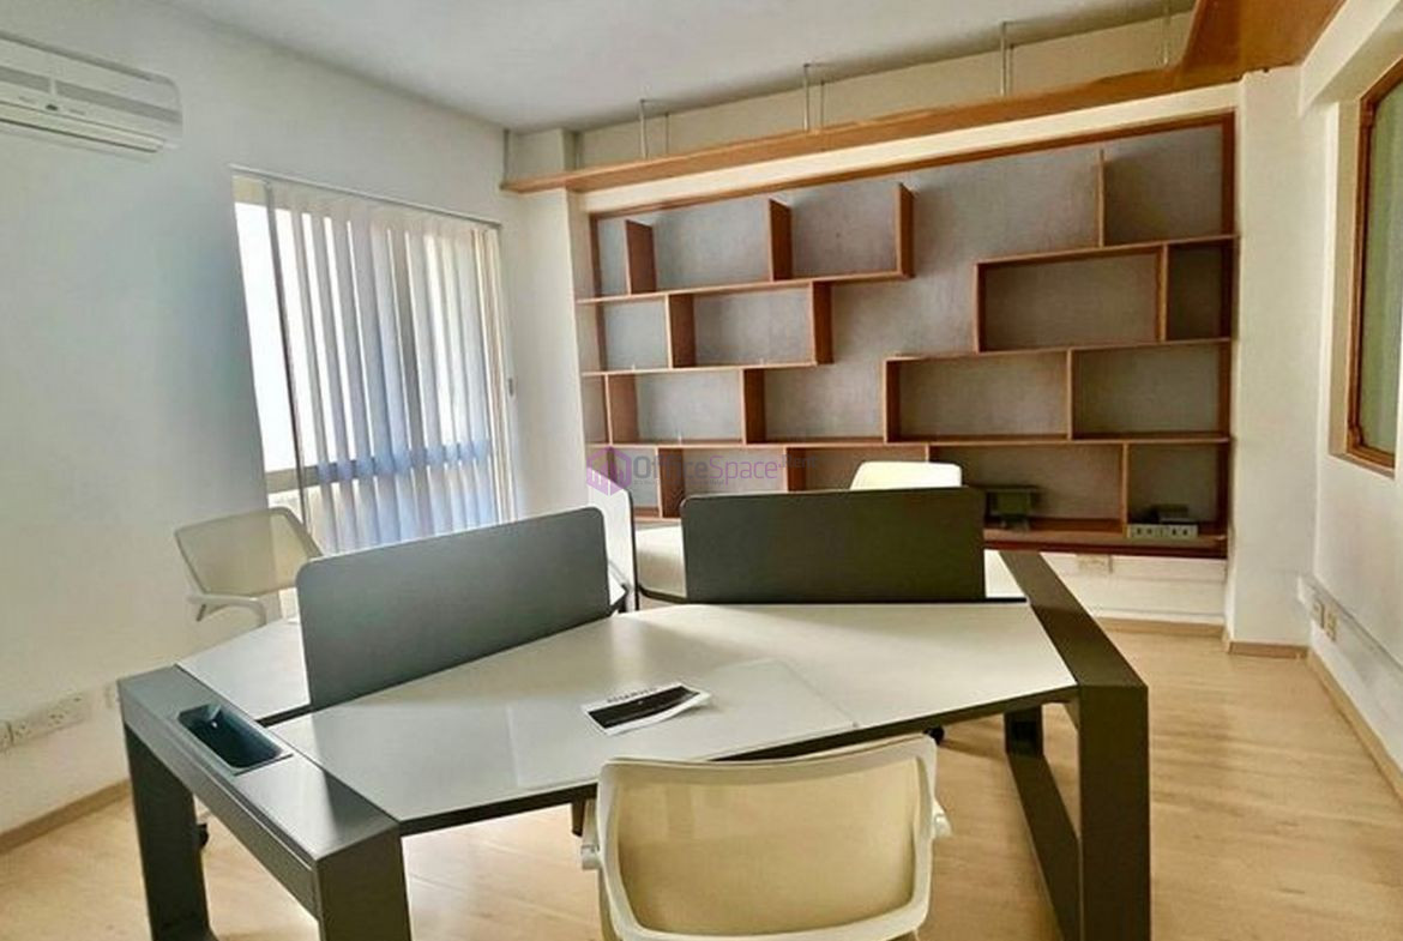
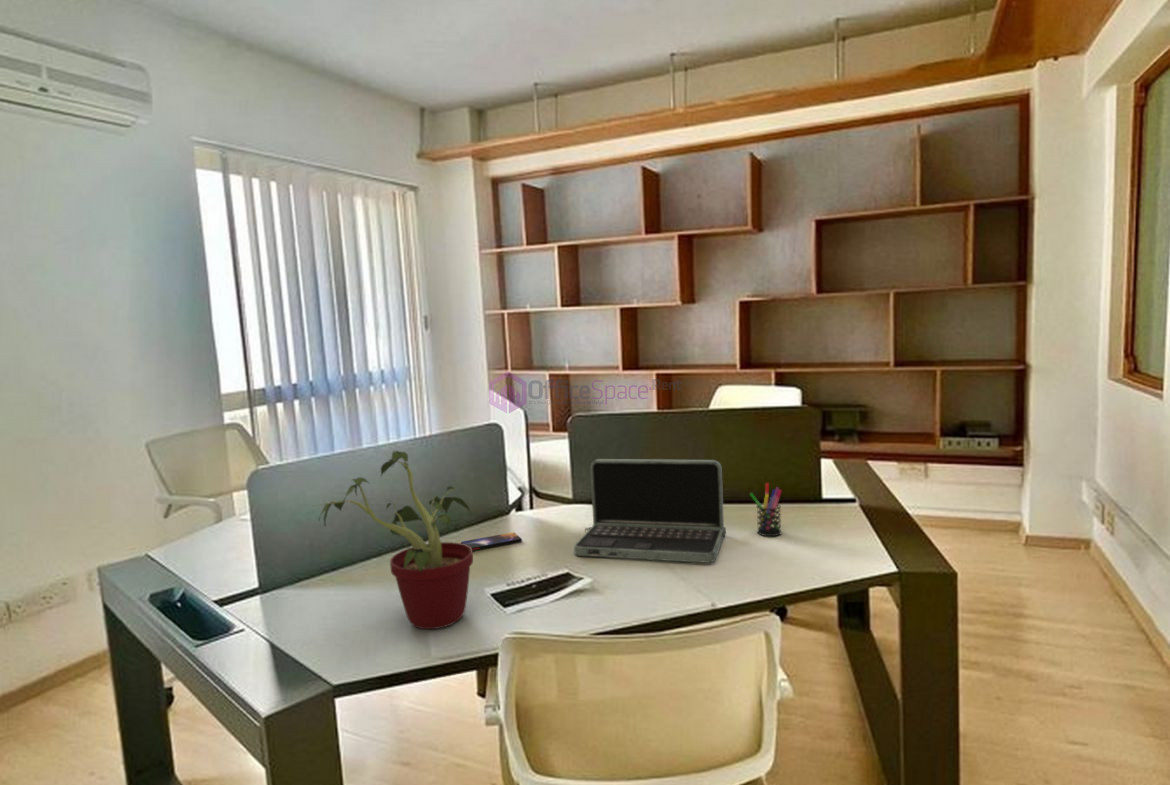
+ laptop (645, 504)
+ potted plant (396, 534)
+ smartphone (491, 541)
+ pen holder (765, 509)
